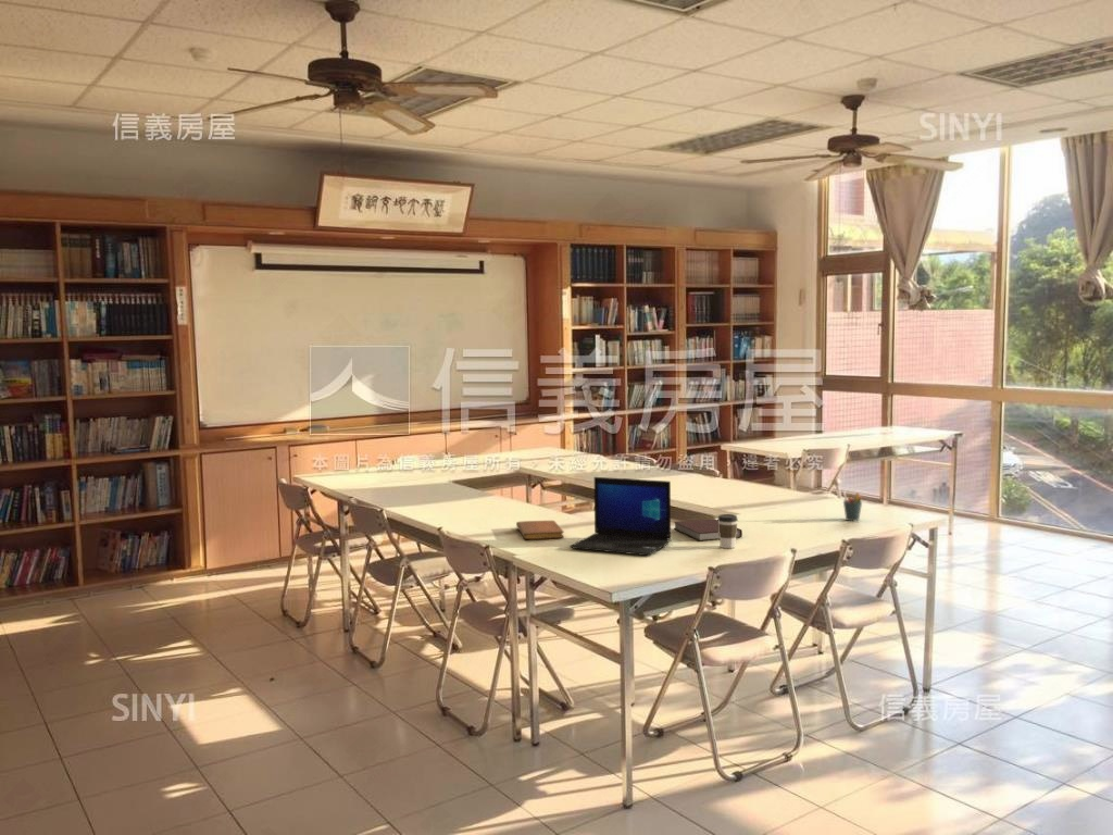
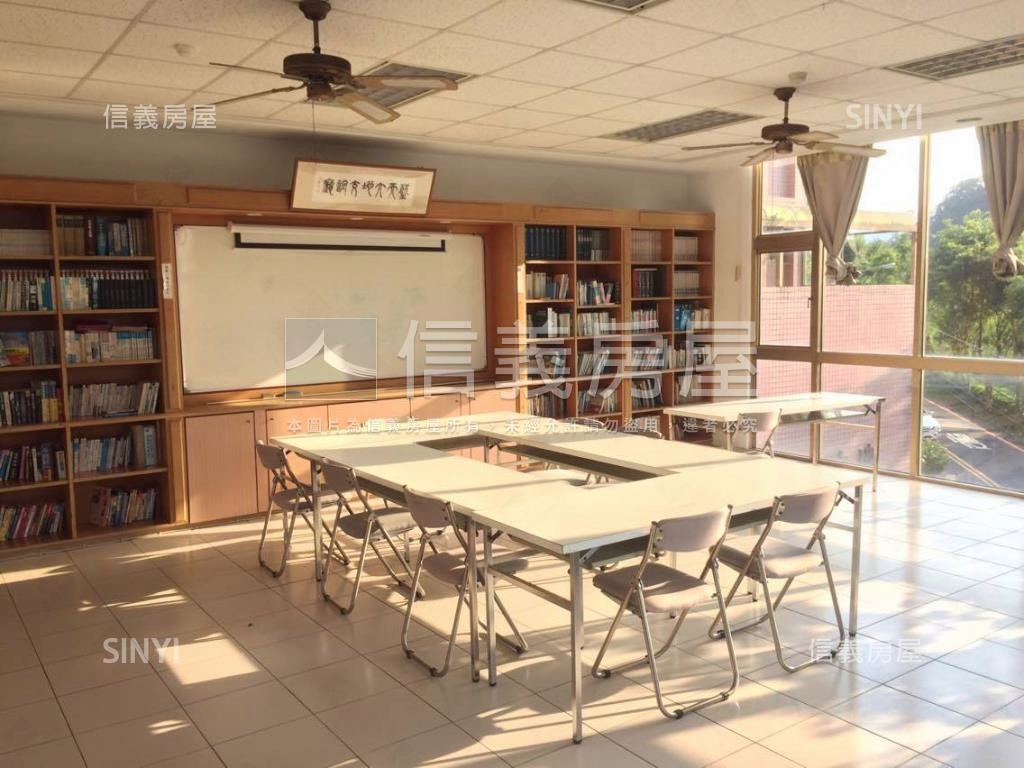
- laptop (621, 514)
- pen holder (852, 506)
- notebook (706, 528)
- coffee cup (727, 531)
- notebook (539, 529)
